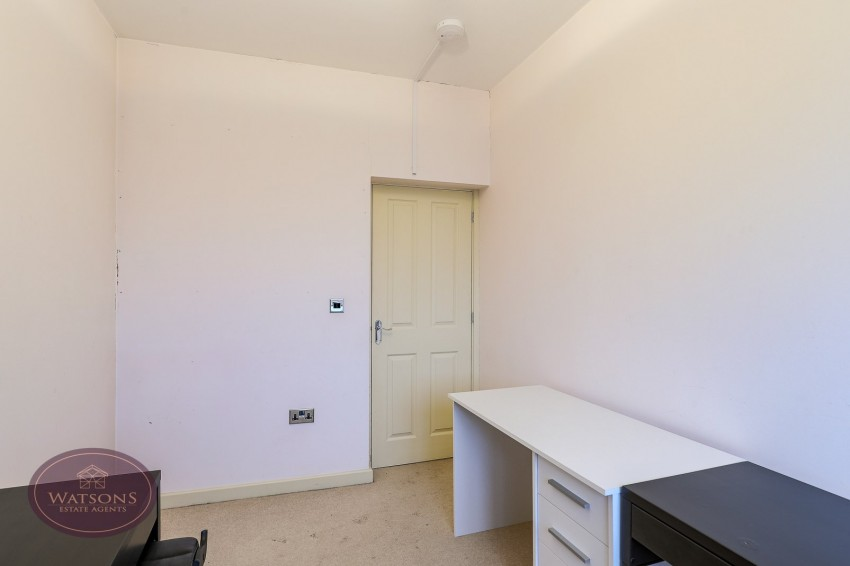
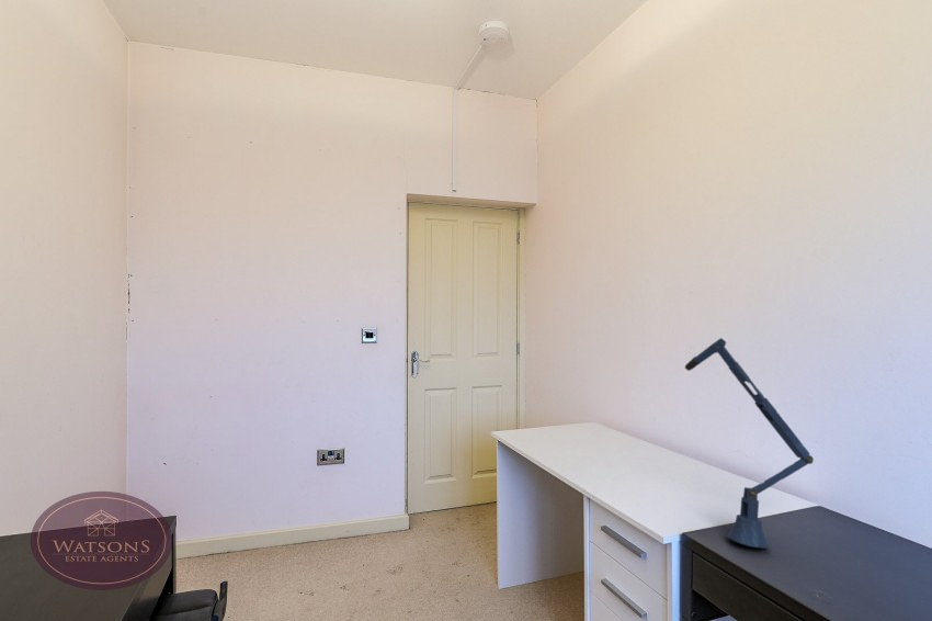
+ desk lamp (764, 416)
